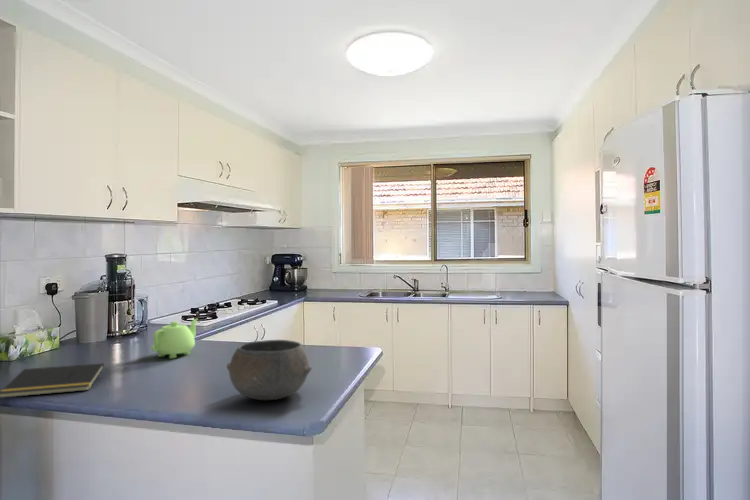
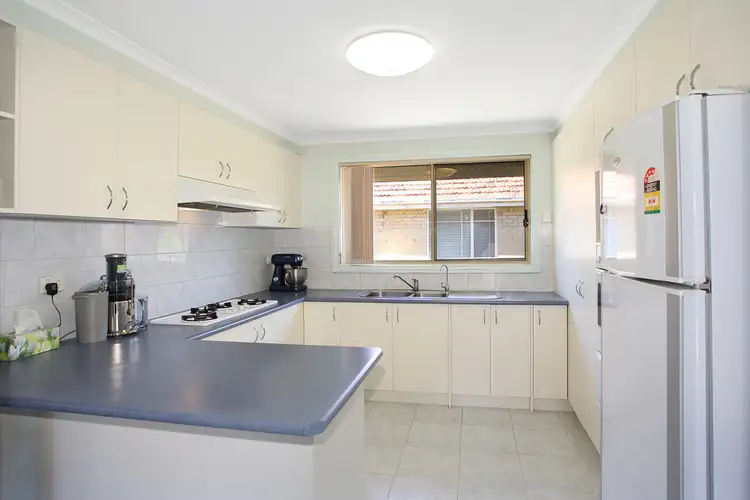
- notepad (55, 379)
- teapot (176, 337)
- bowl (270, 370)
